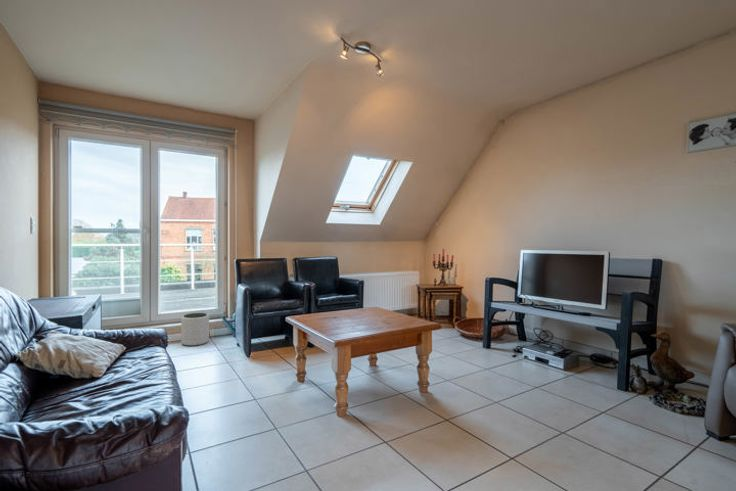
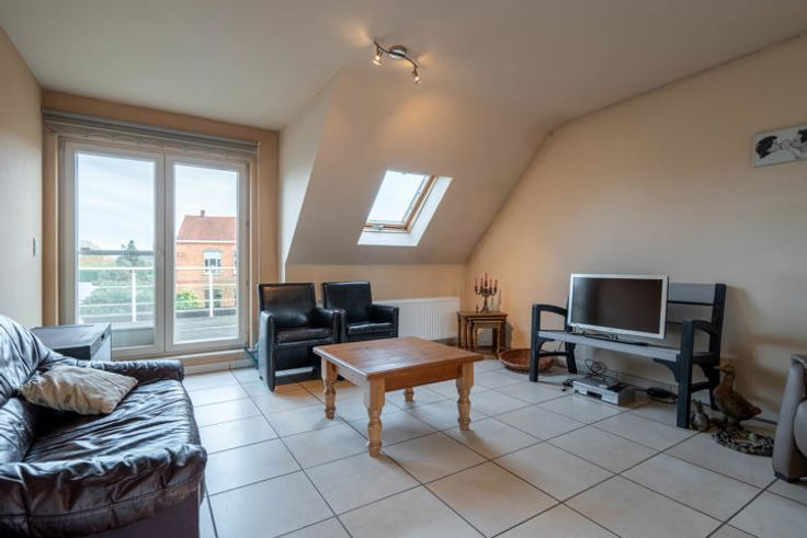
- plant pot (195, 328)
